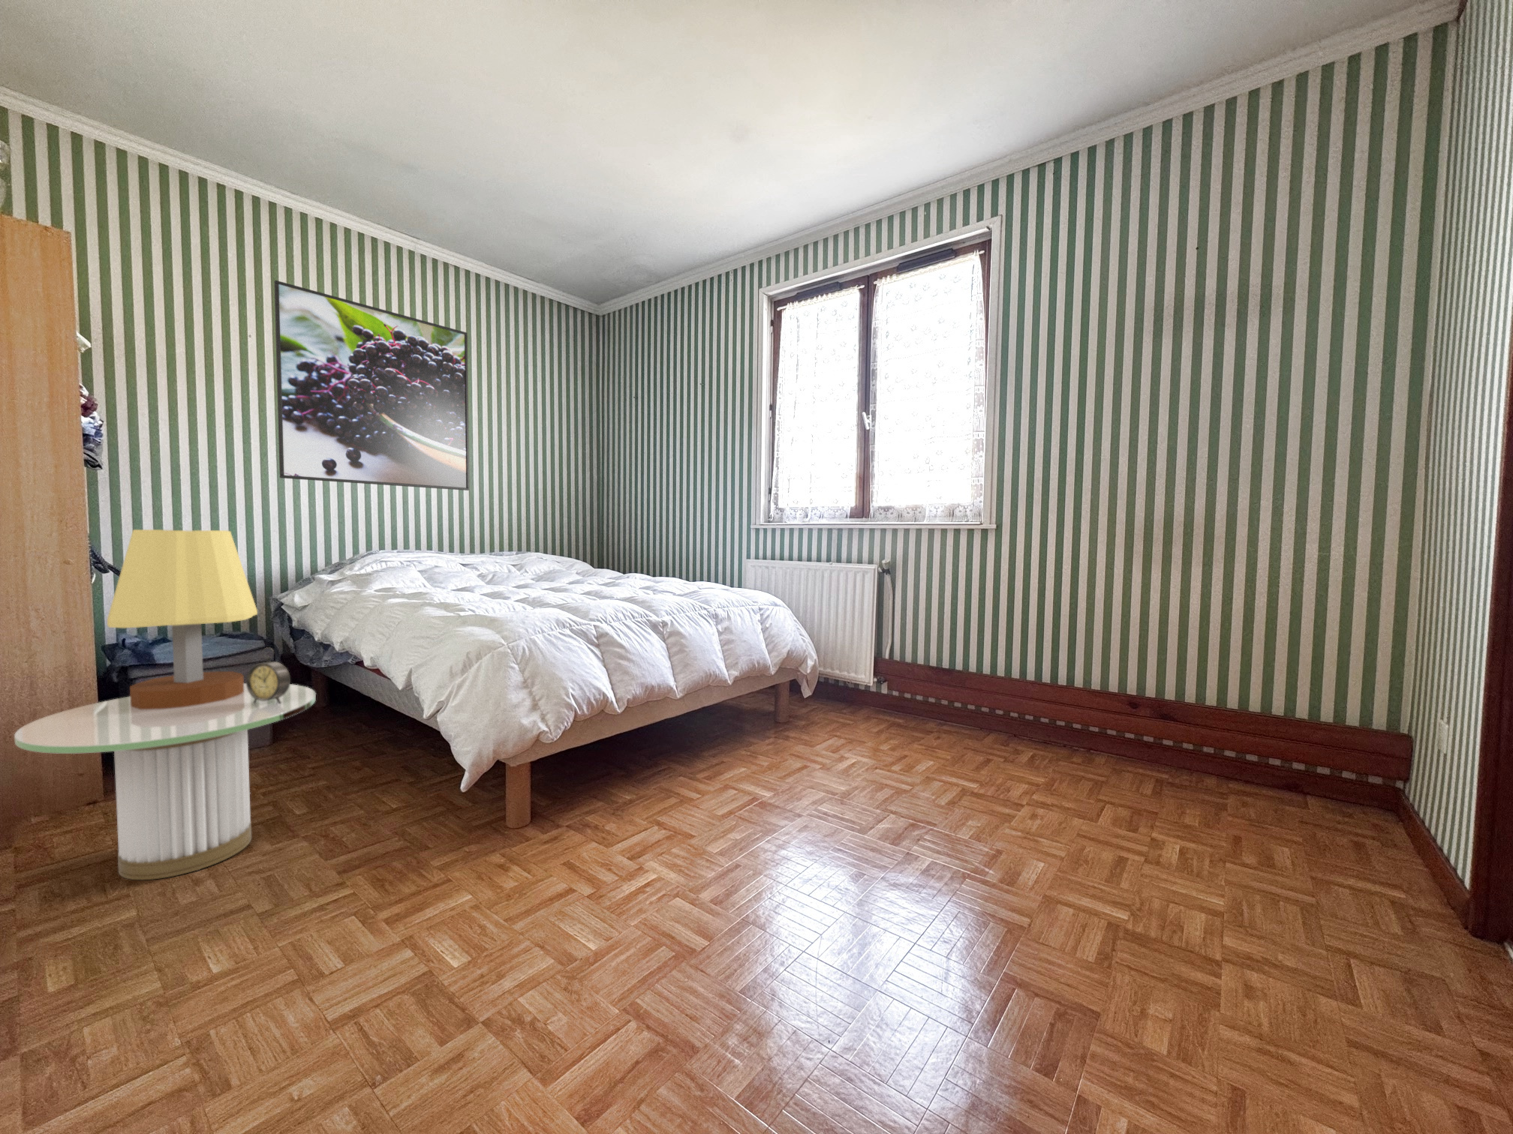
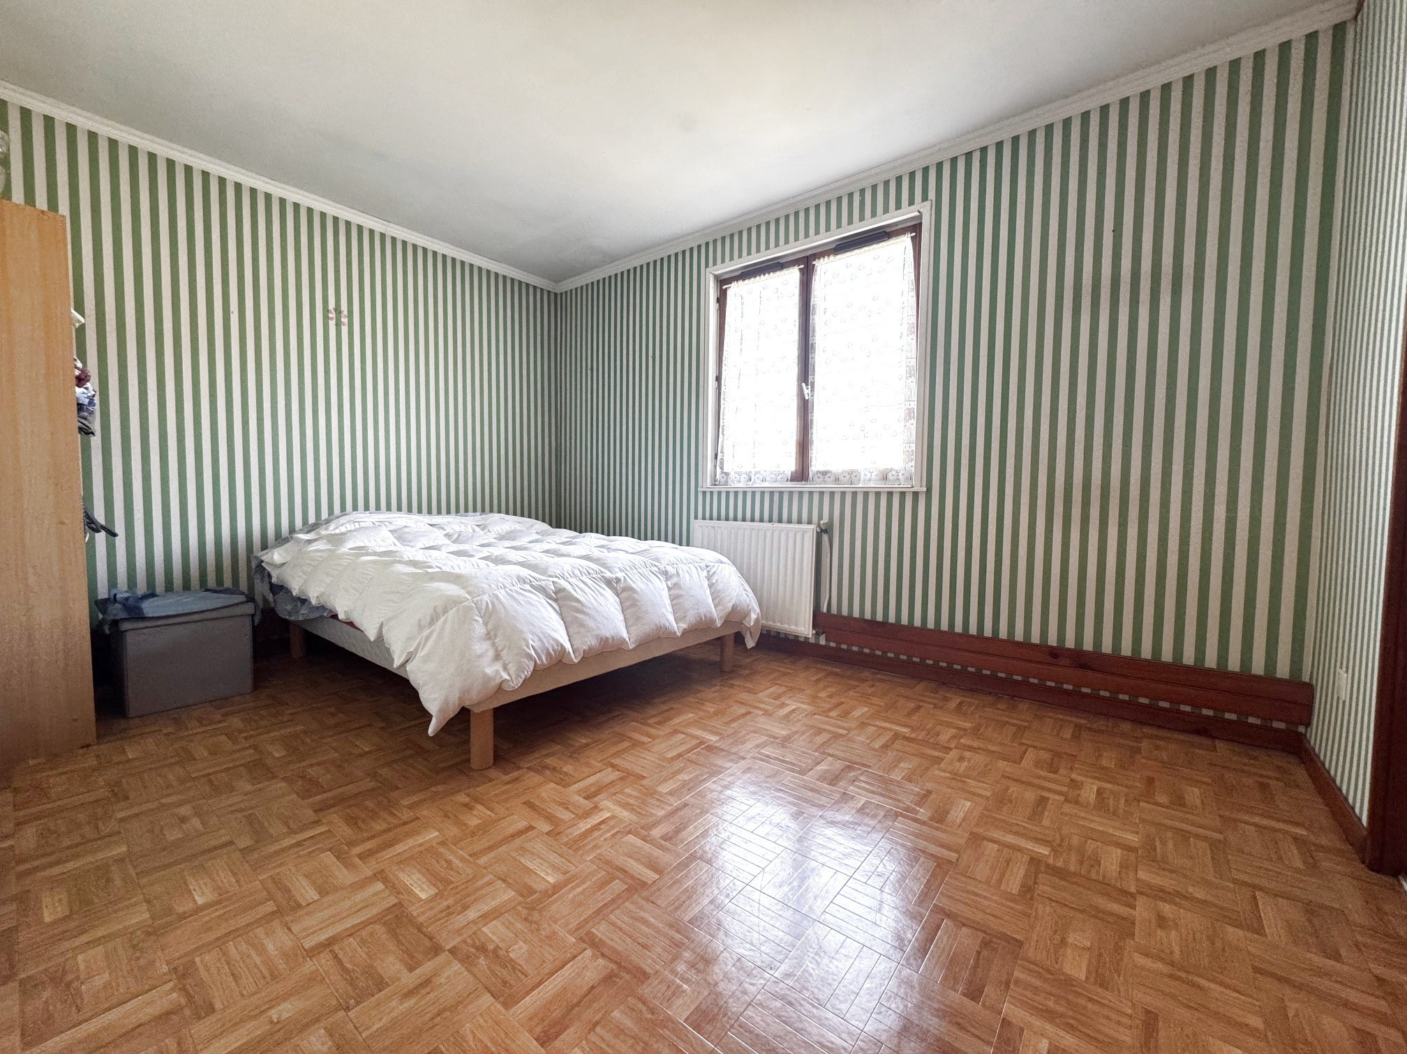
- alarm clock (269, 674)
- table lamp (186, 613)
- side table (186, 781)
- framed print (382, 398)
